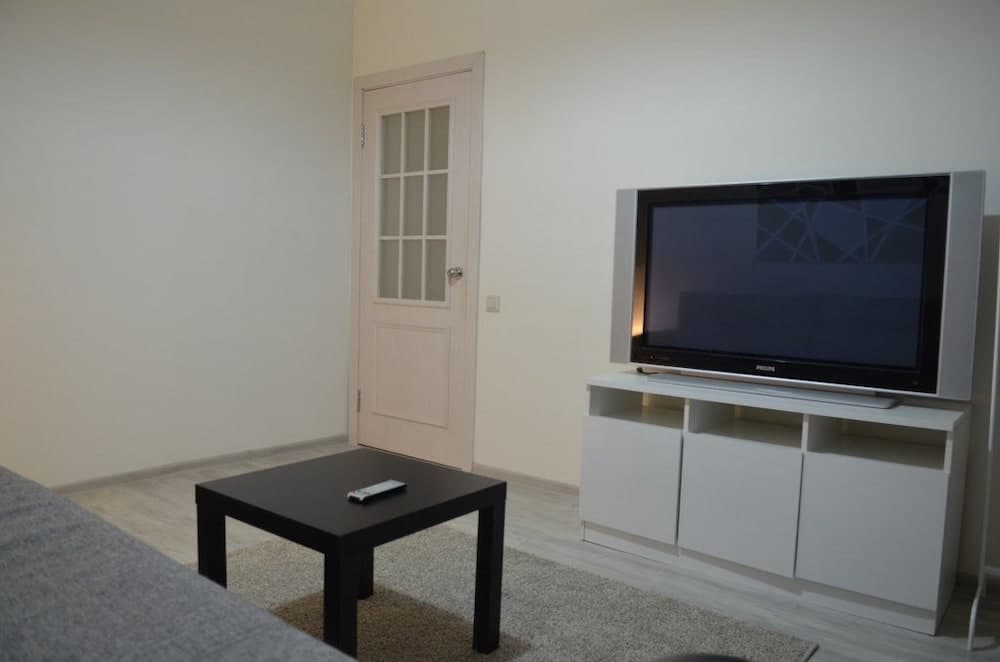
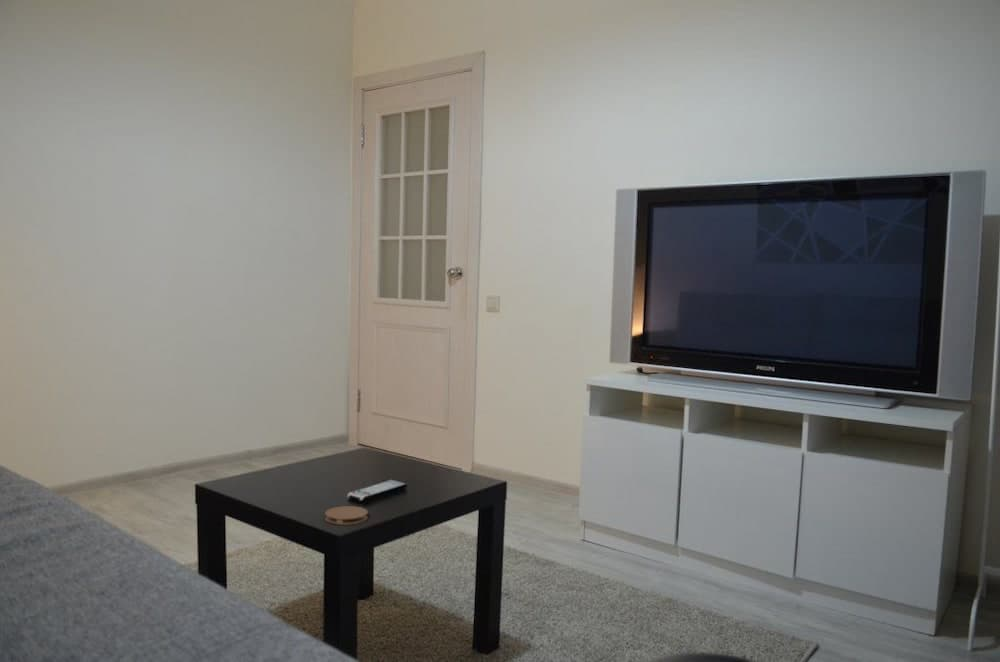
+ coaster (346, 515)
